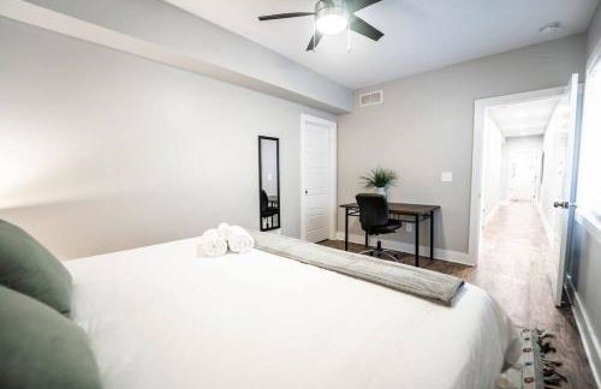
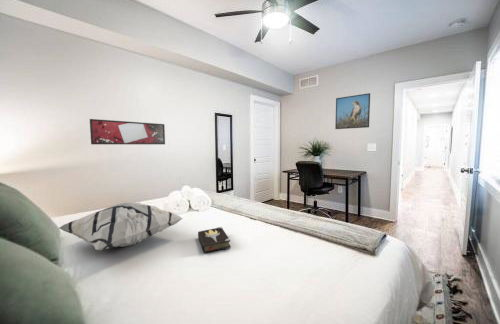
+ decorative pillow (124, 222)
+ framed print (351, 112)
+ hardback book (213, 238)
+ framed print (131, 133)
